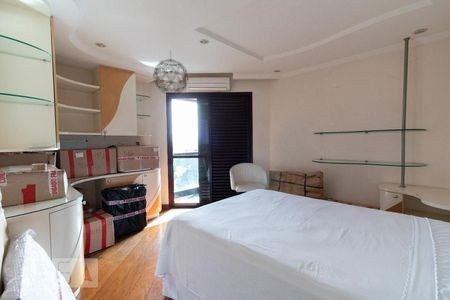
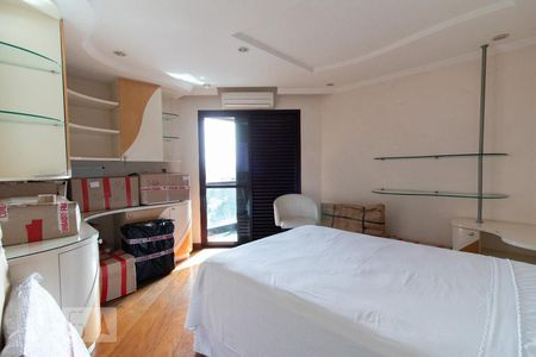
- pendant light (171, 72)
